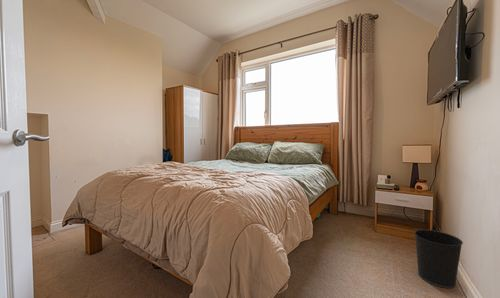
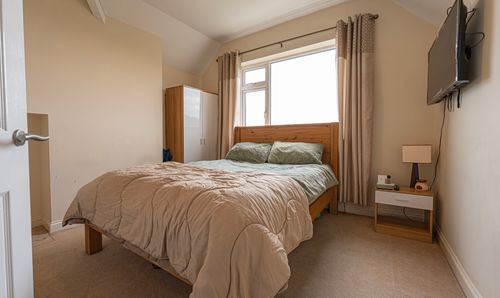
- wastebasket (436, 257)
